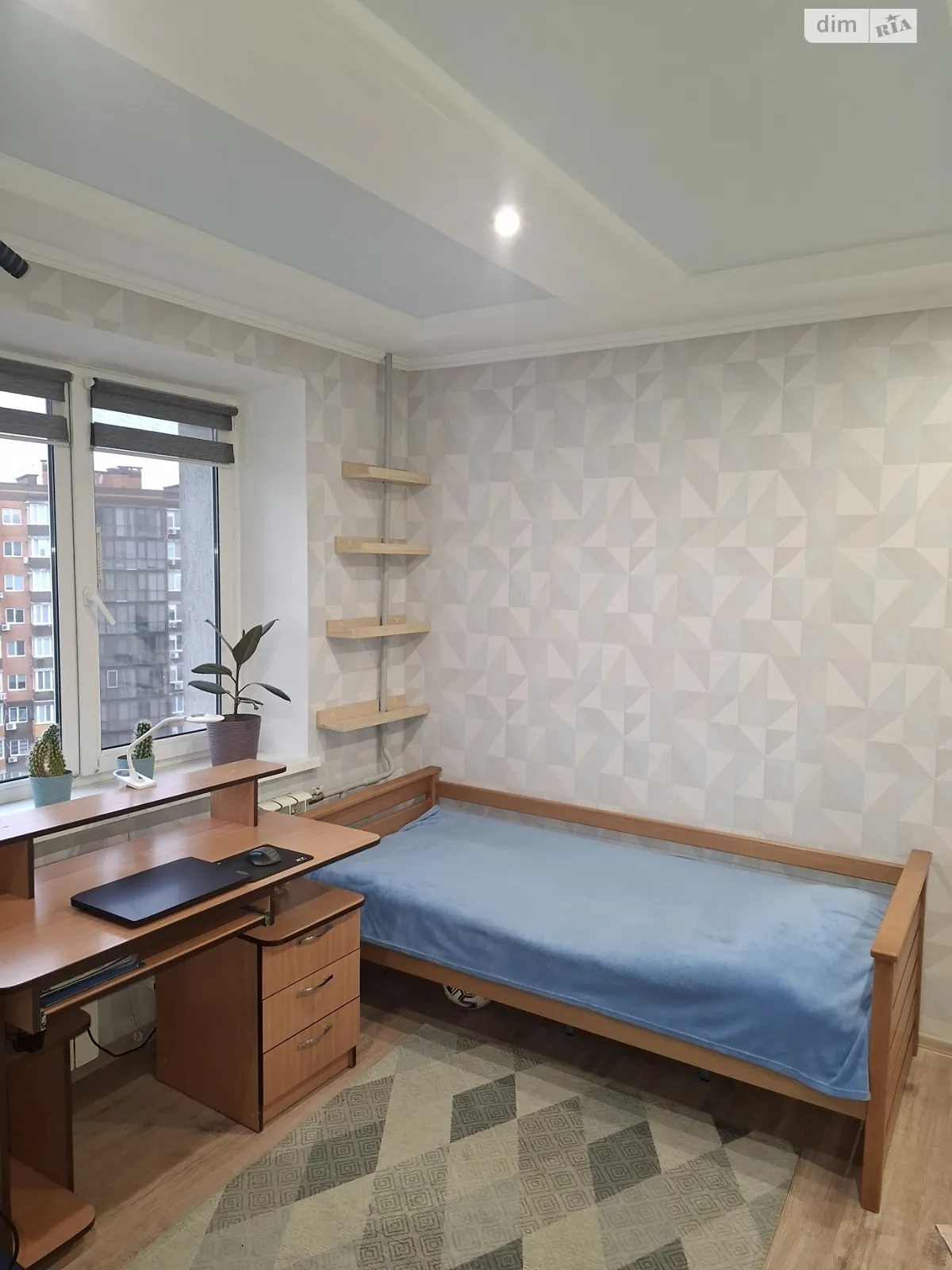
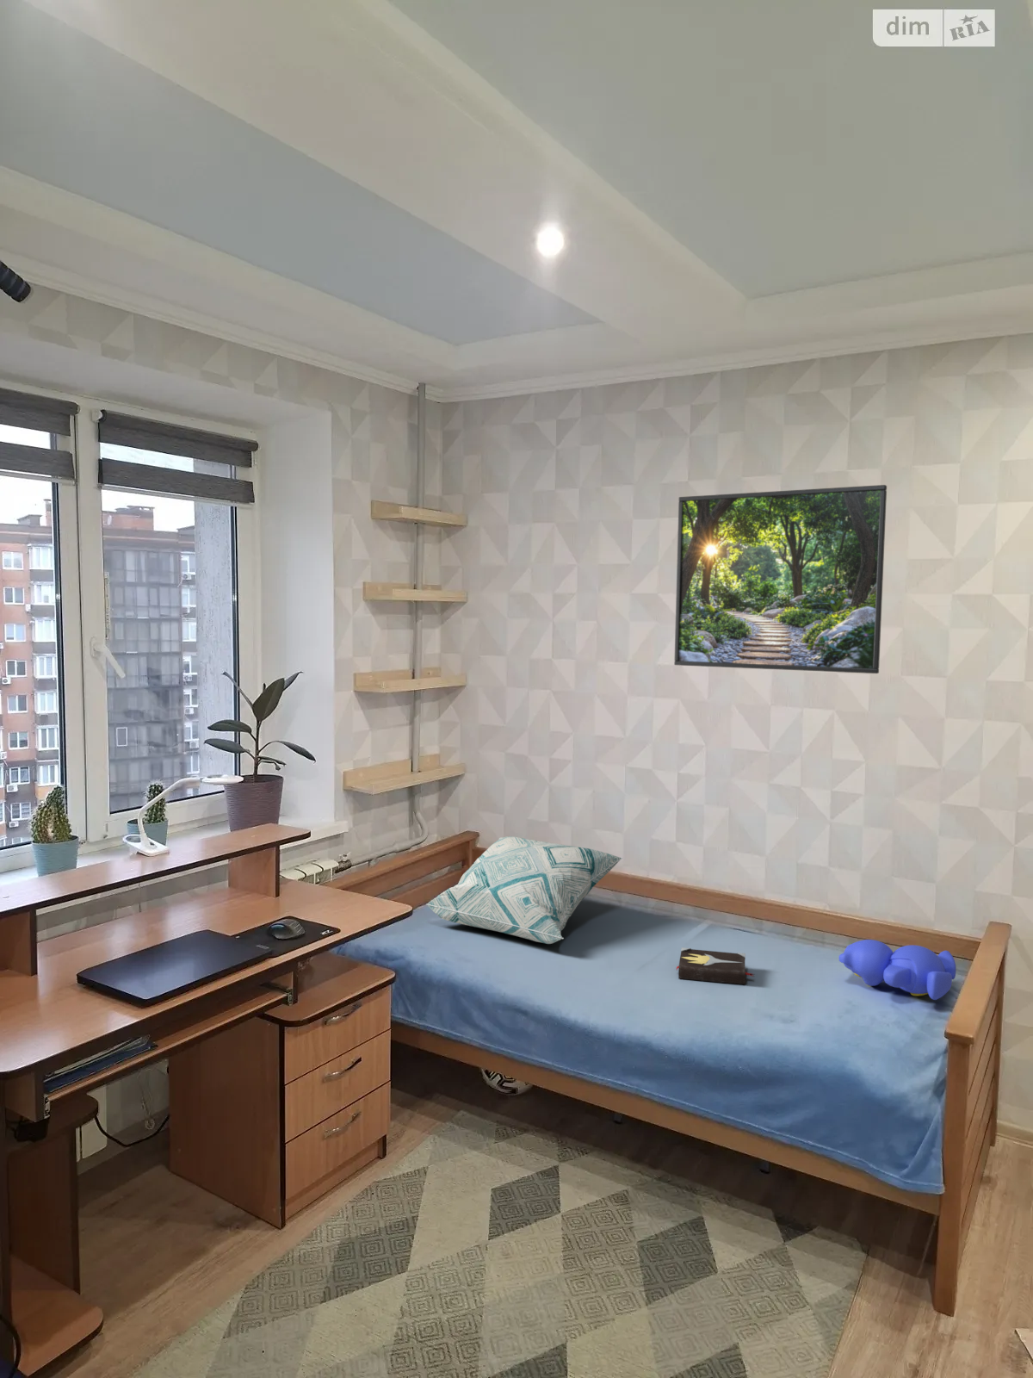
+ hardback book (712, 965)
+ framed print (774, 580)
+ decorative pillow (527, 885)
+ bear (896, 967)
